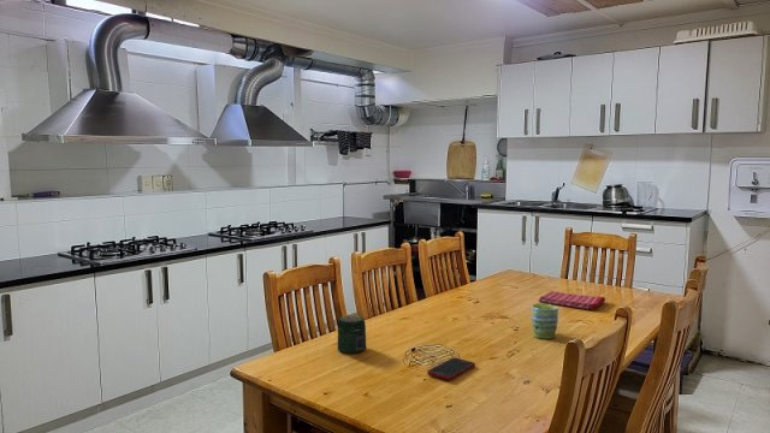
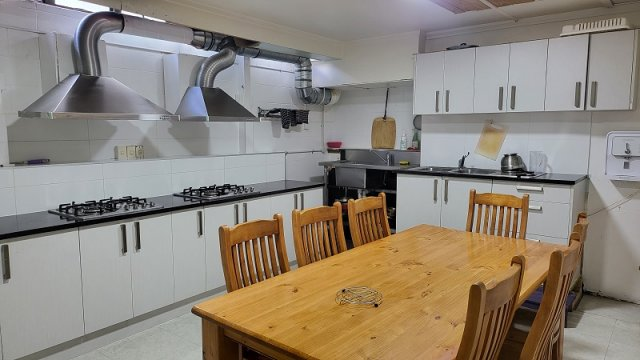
- cell phone (451, 368)
- jar (351, 333)
- mug (545, 319)
- dish towel (571, 298)
